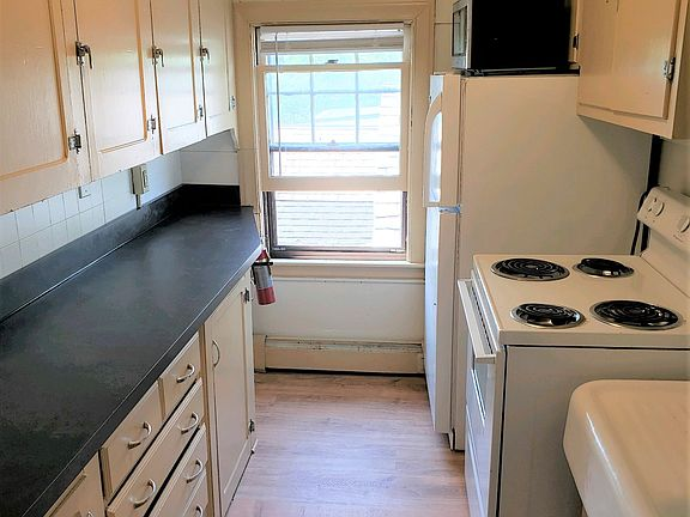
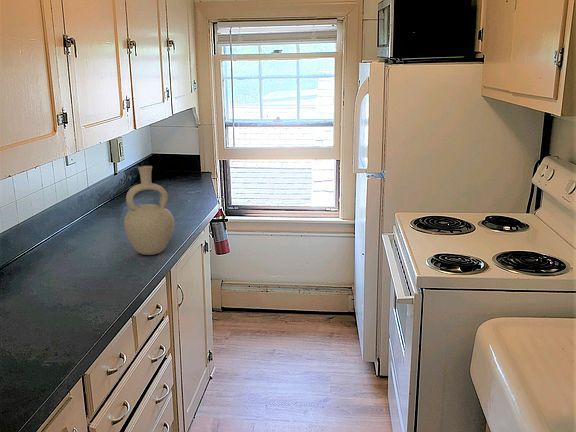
+ vase (148, 210)
